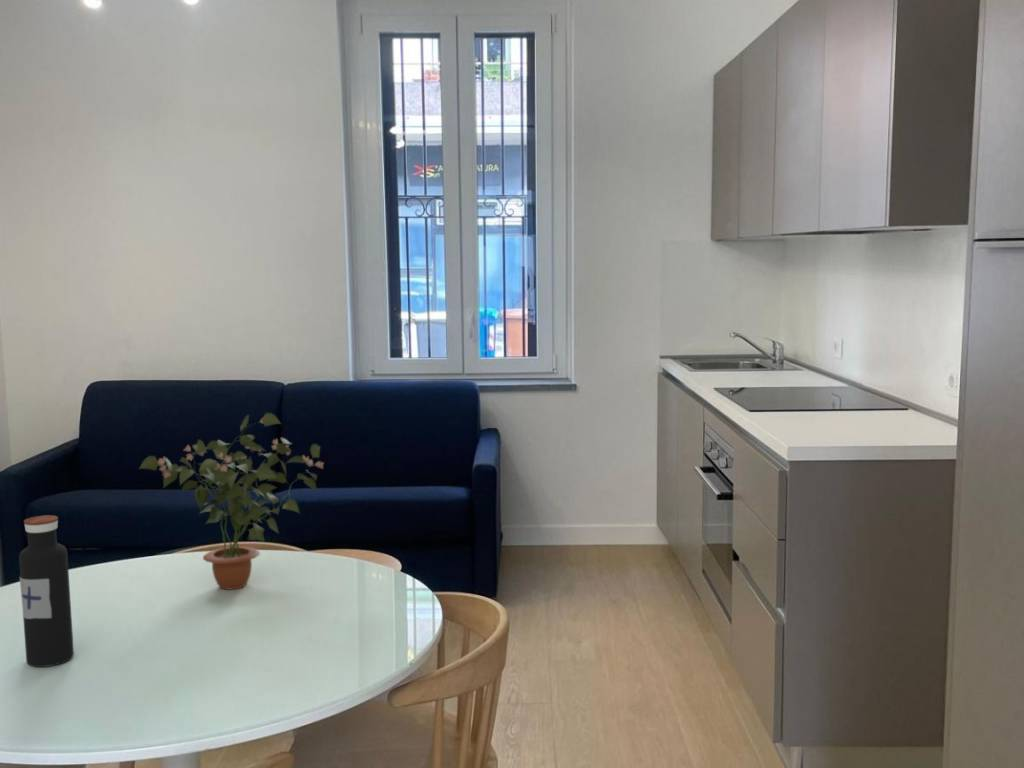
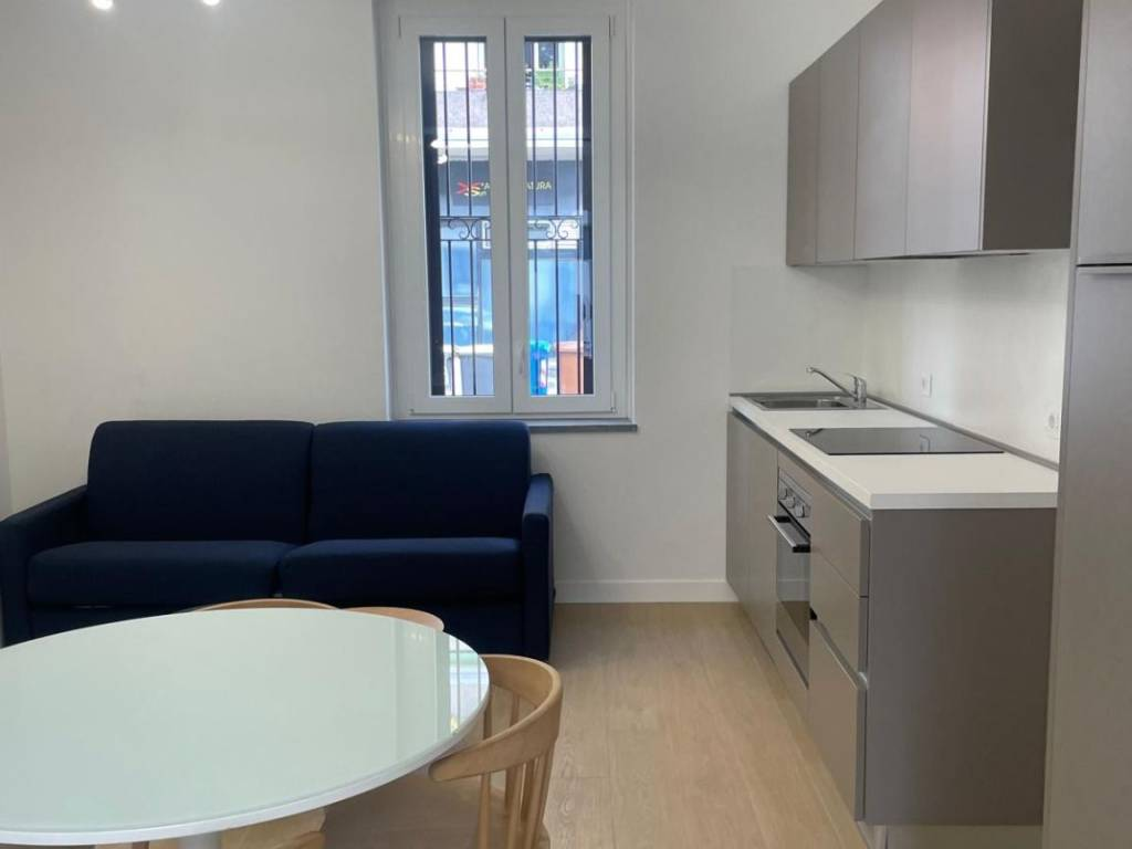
- water bottle (45, 589)
- potted plant (231, 500)
